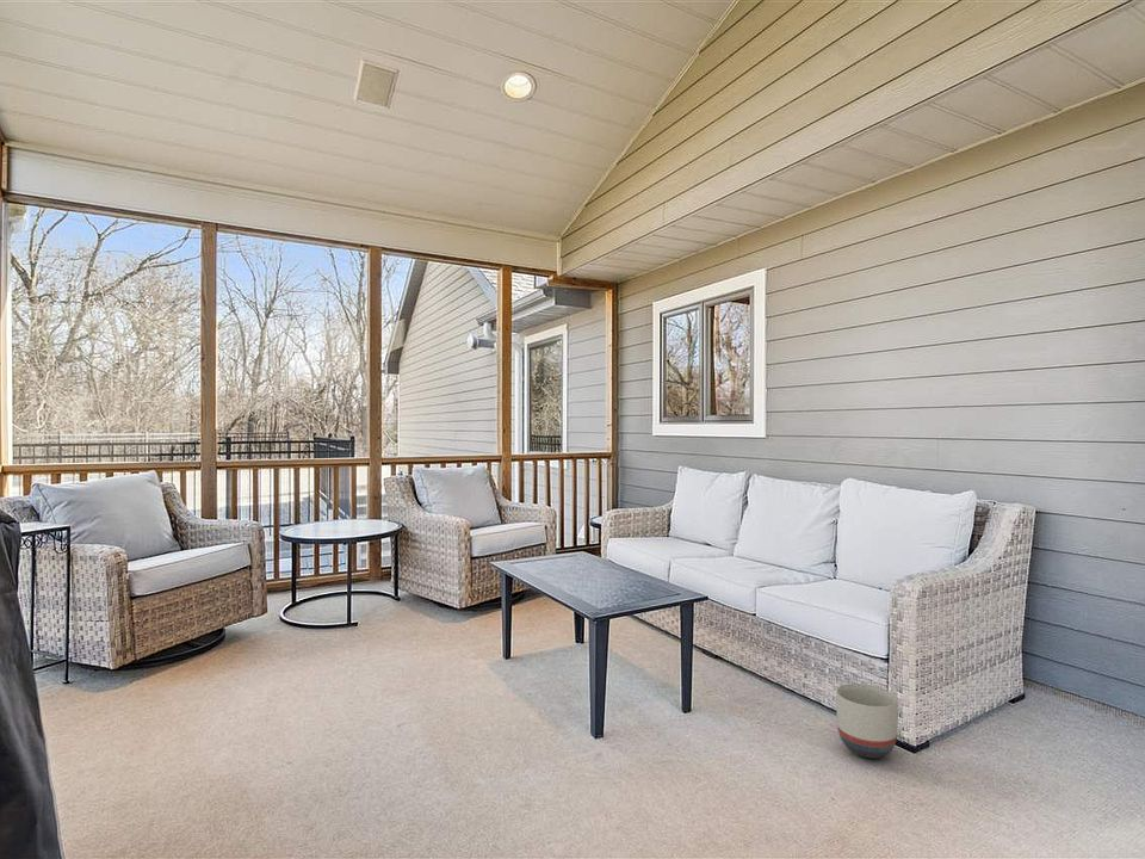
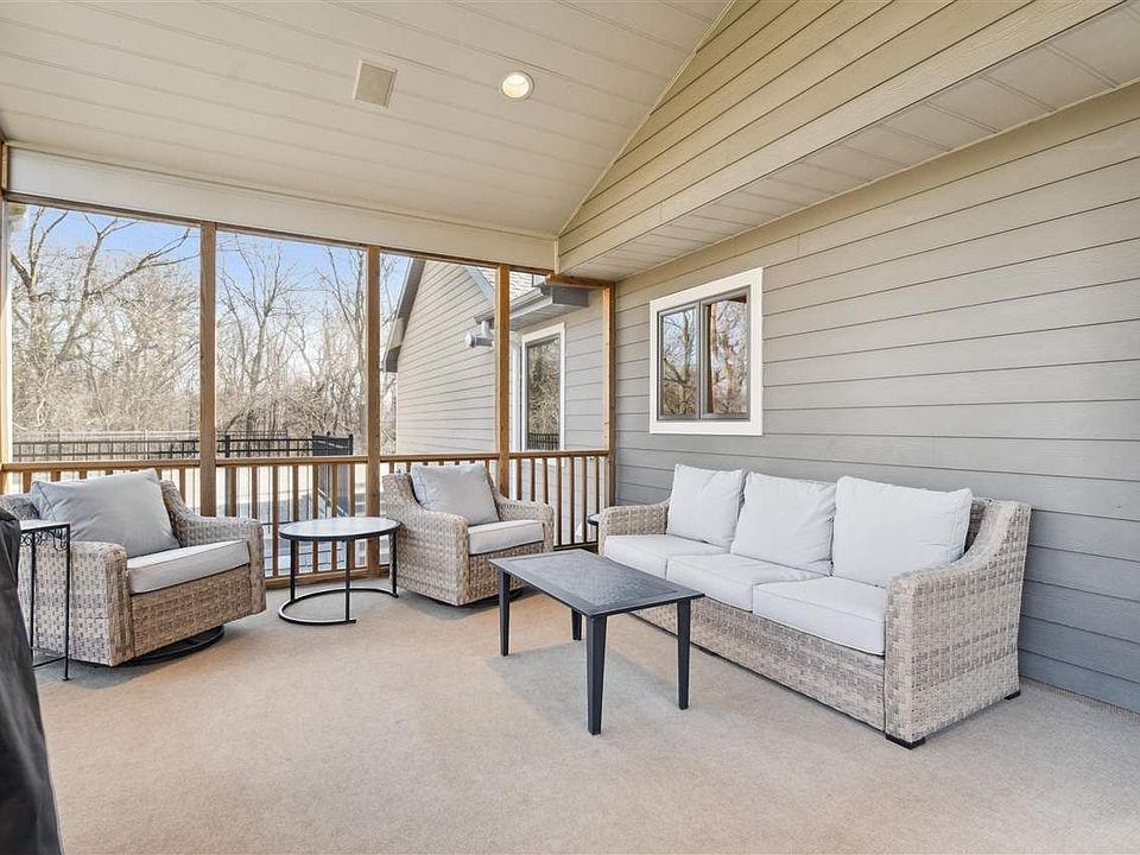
- planter (866, 723)
